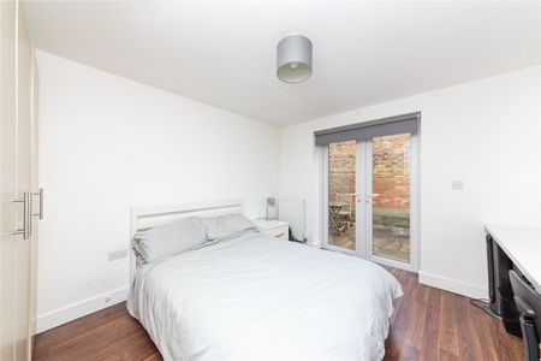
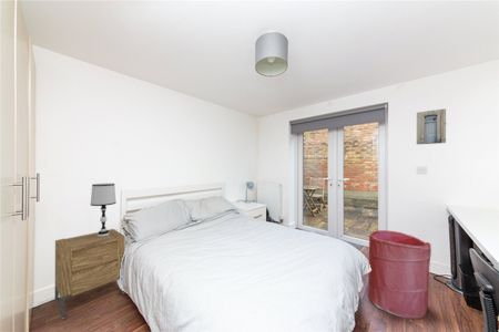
+ laundry hamper (397, 268)
+ table lamp (103, 209)
+ nightstand (91, 267)
+ wall art (430, 127)
